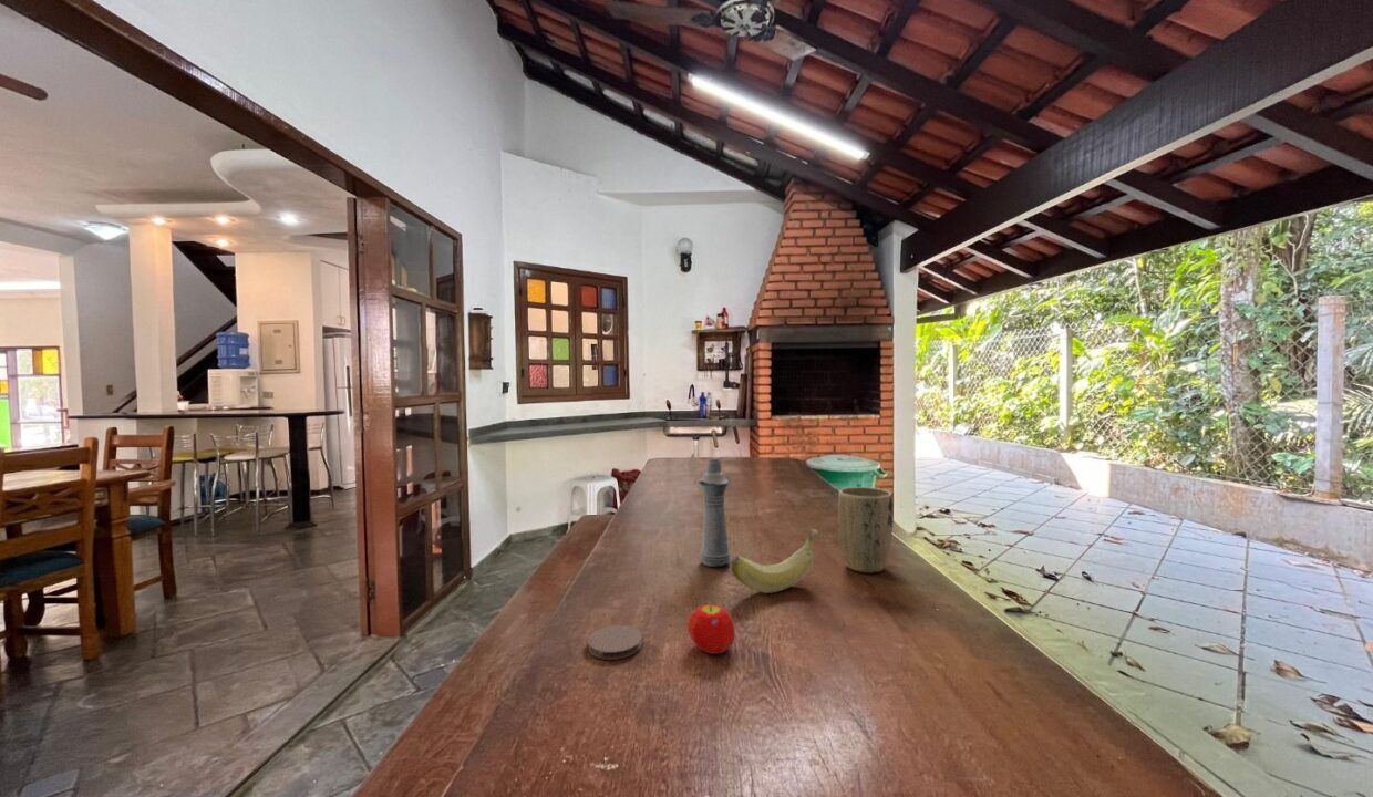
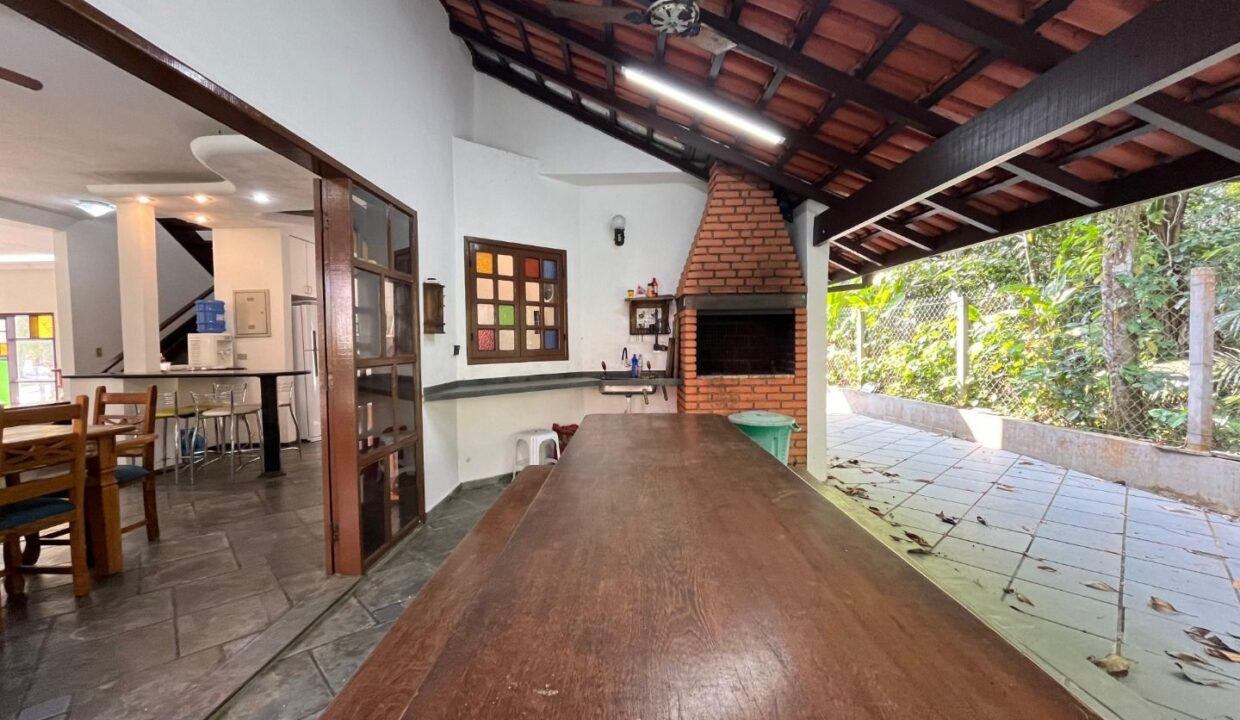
- coaster (615, 641)
- banana (777, 563)
- plant pot (865, 529)
- bottle (714, 511)
- fruit (712, 625)
